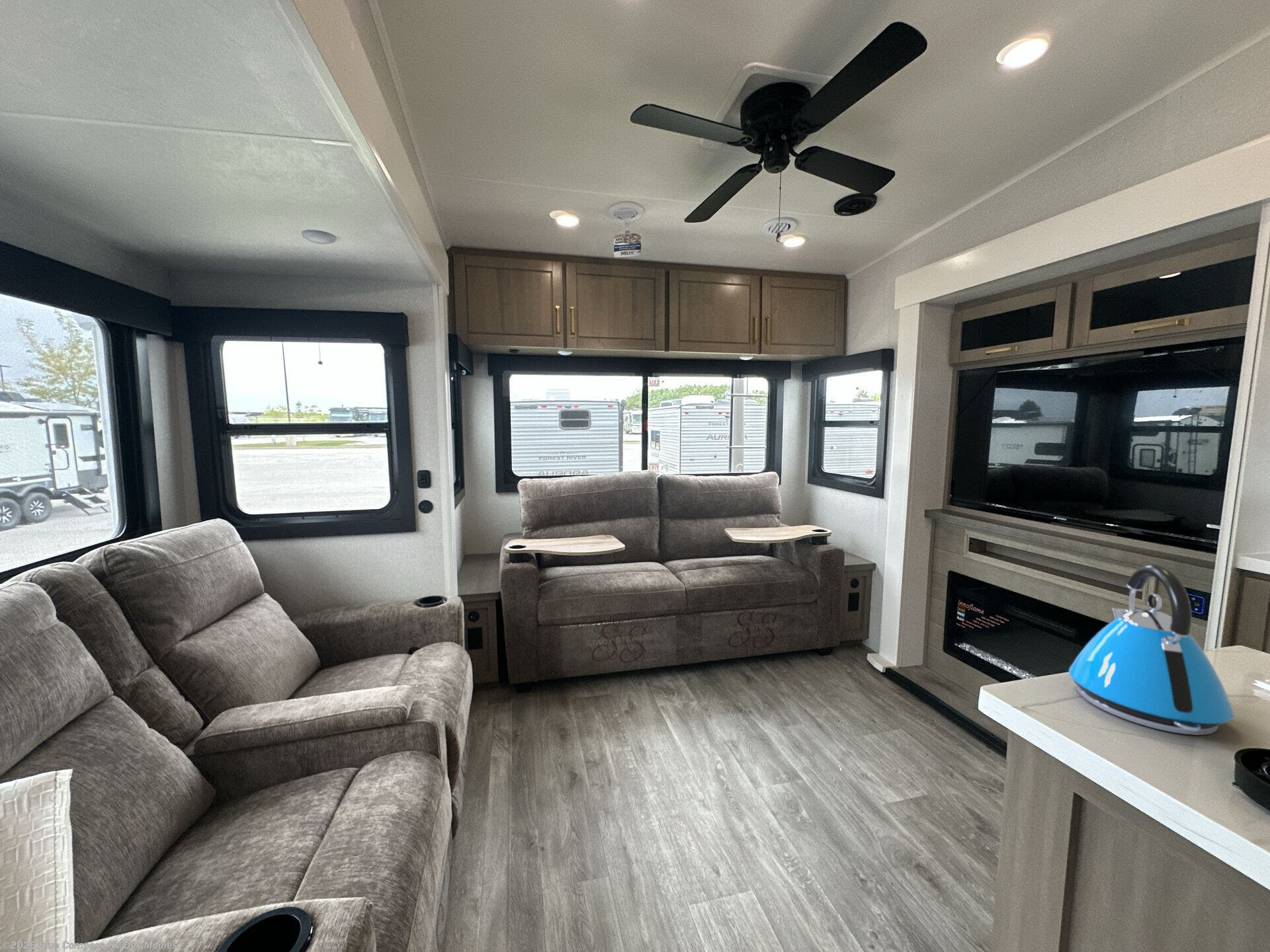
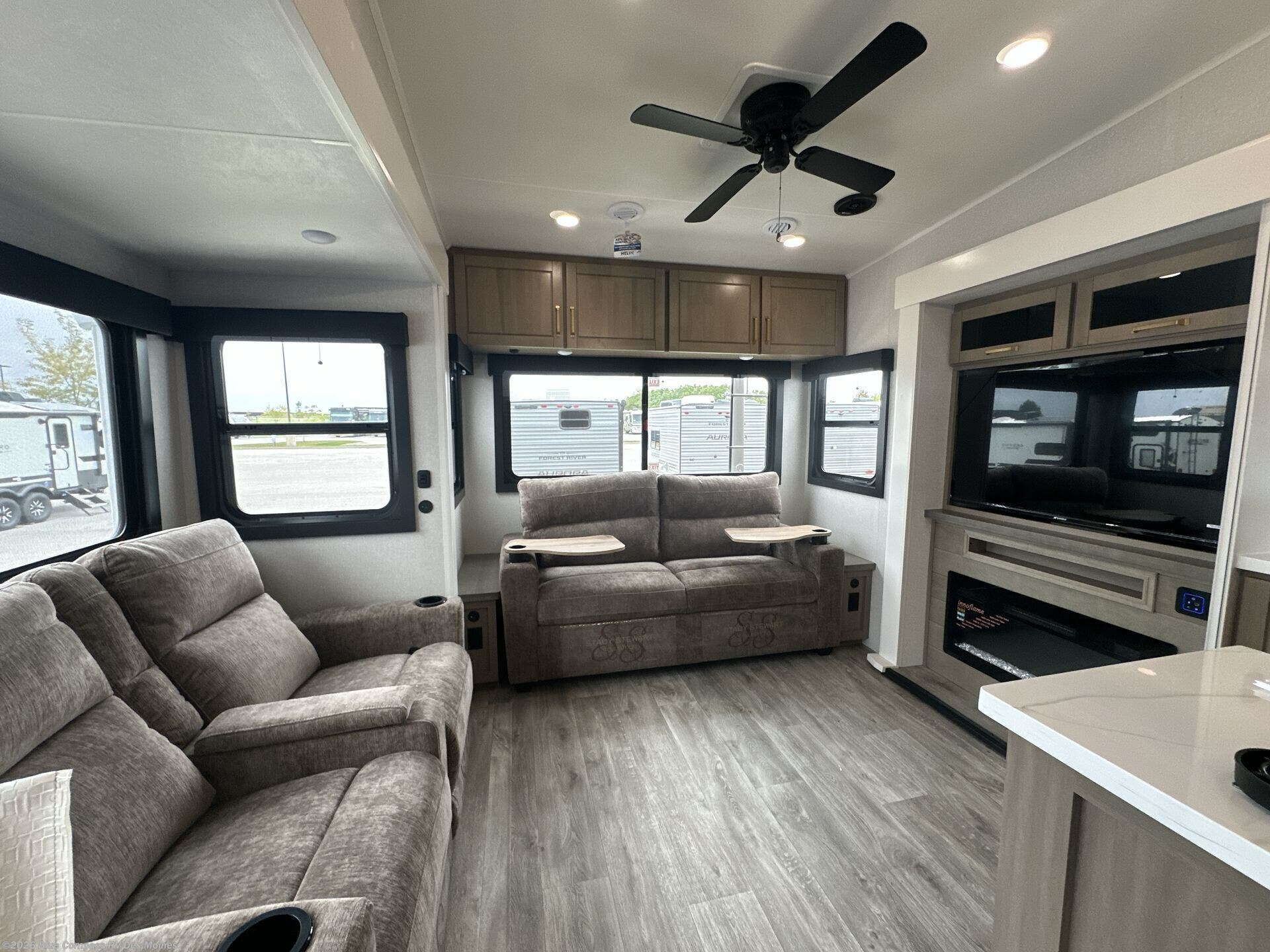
- kettle (1153, 638)
